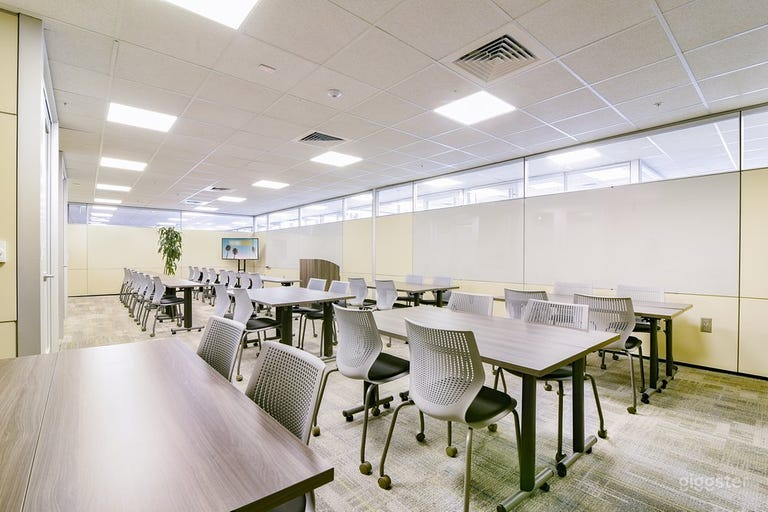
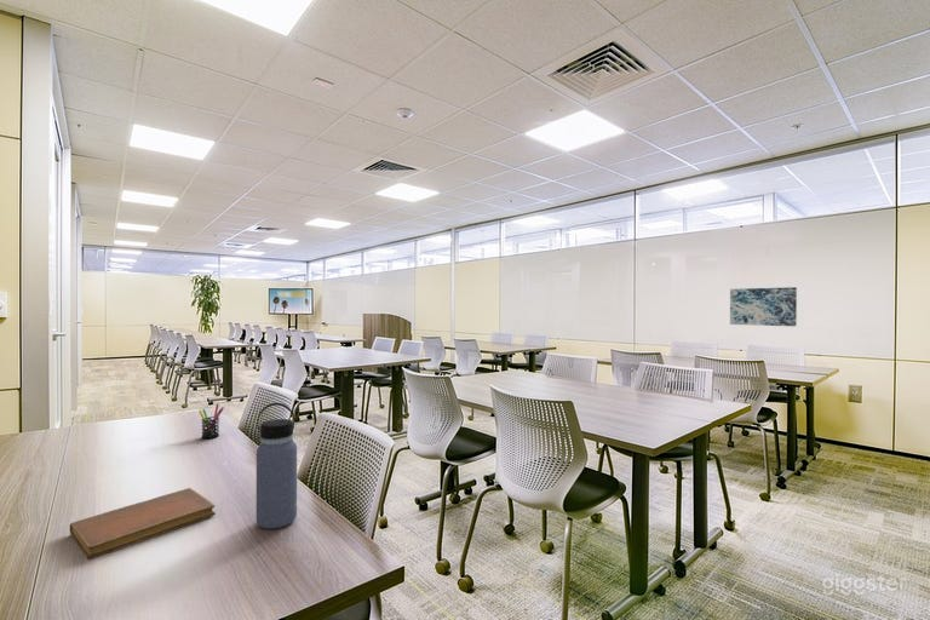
+ pen holder (209, 420)
+ water bottle (276, 463)
+ notebook (145, 517)
+ wall art (762, 306)
